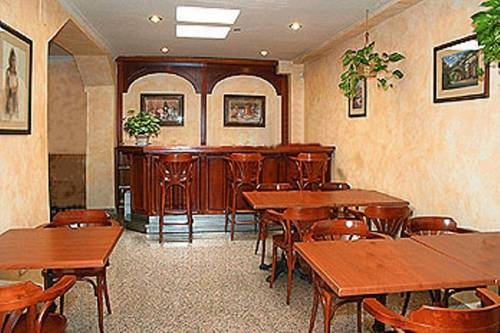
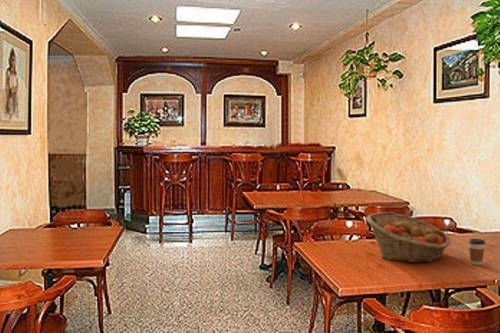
+ coffee cup (476, 251)
+ fruit basket (407, 235)
